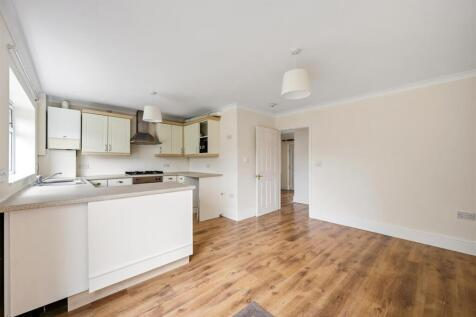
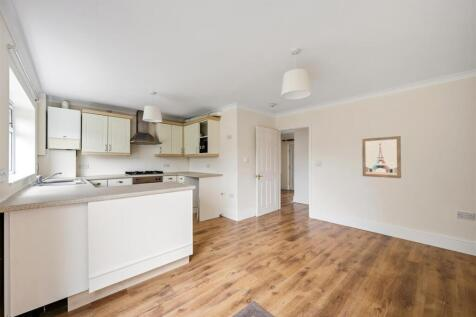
+ wall art (380, 157)
